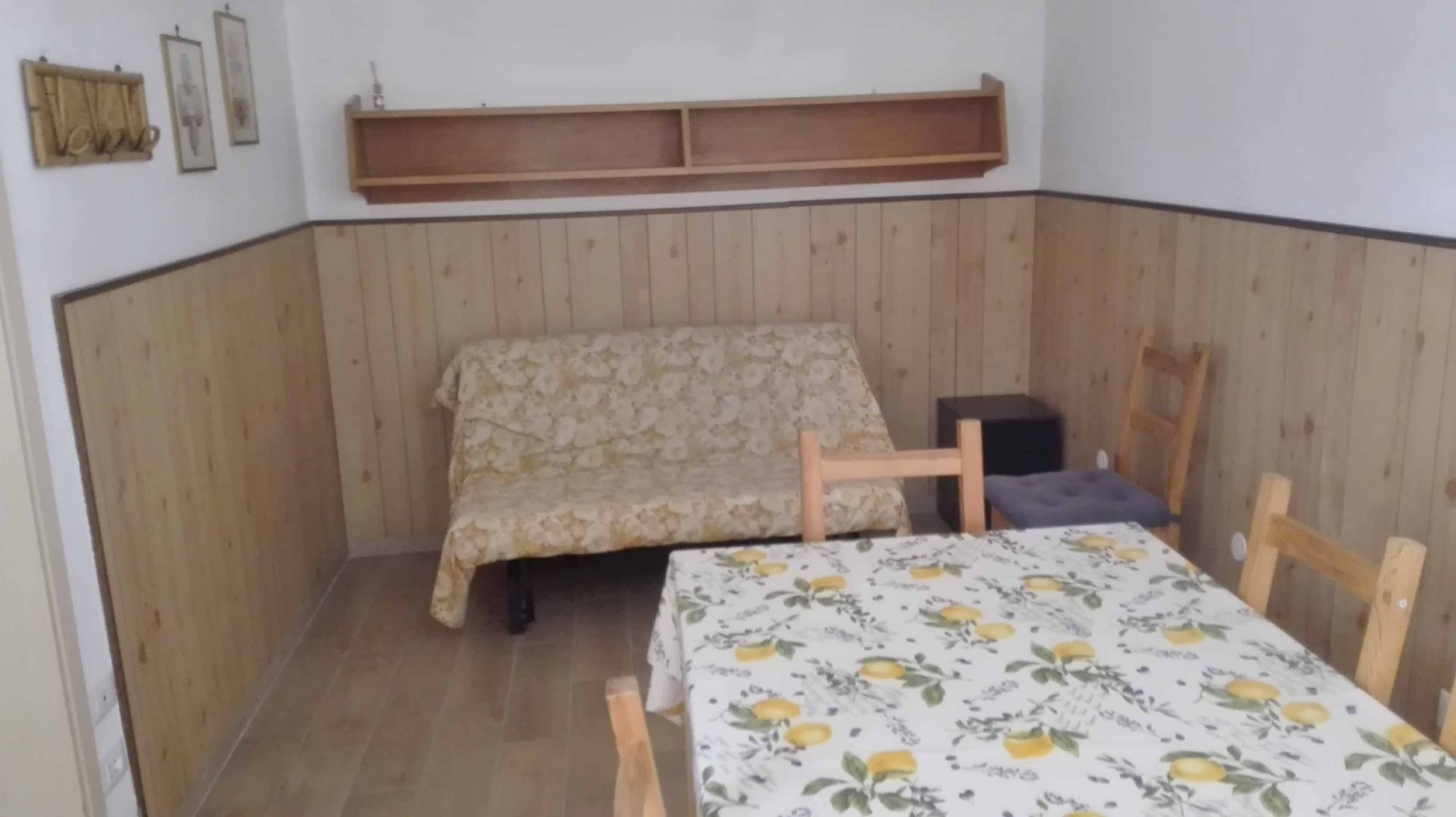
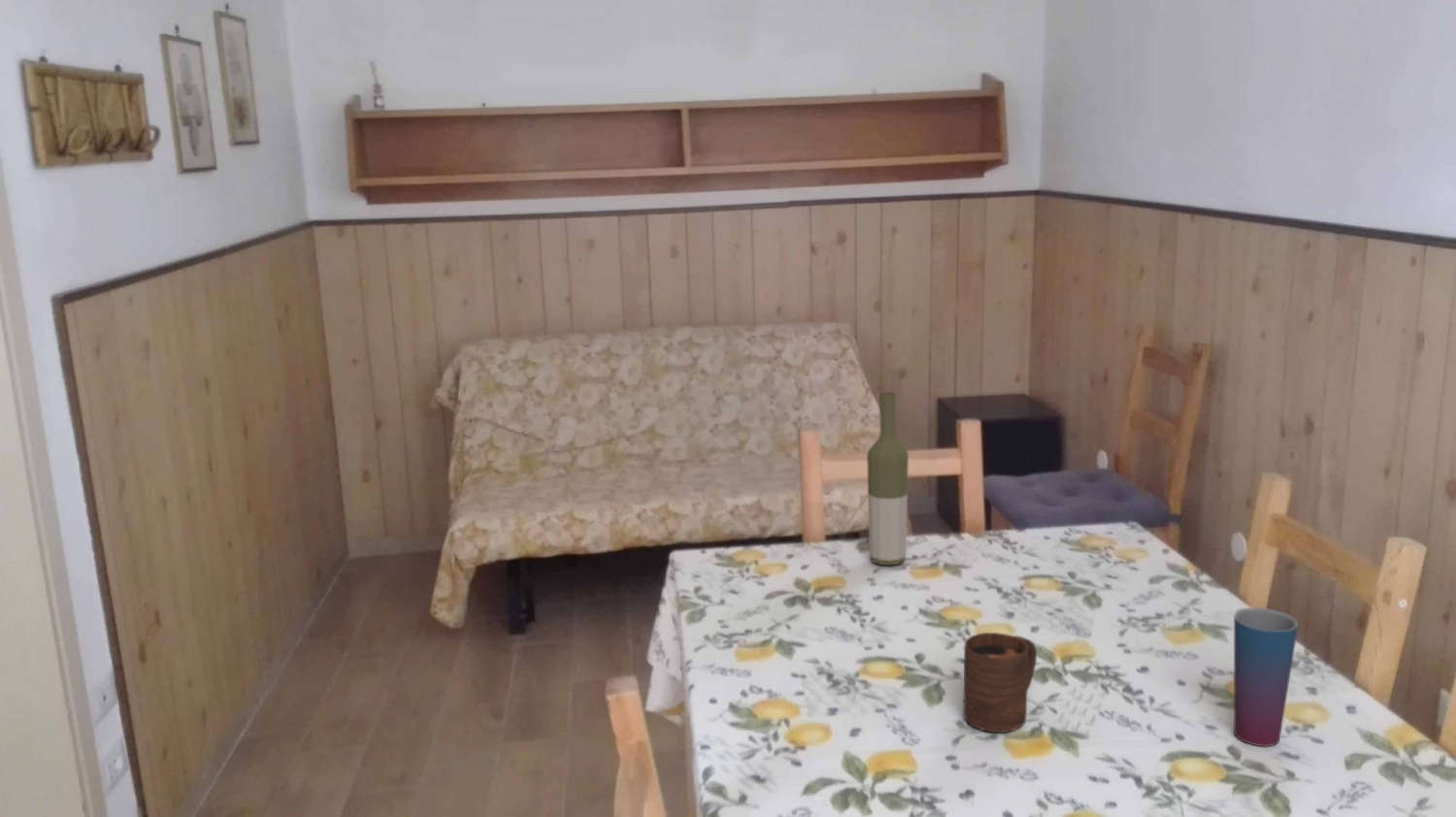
+ bottle (887, 478)
+ cup (999, 678)
+ cup (1261, 678)
